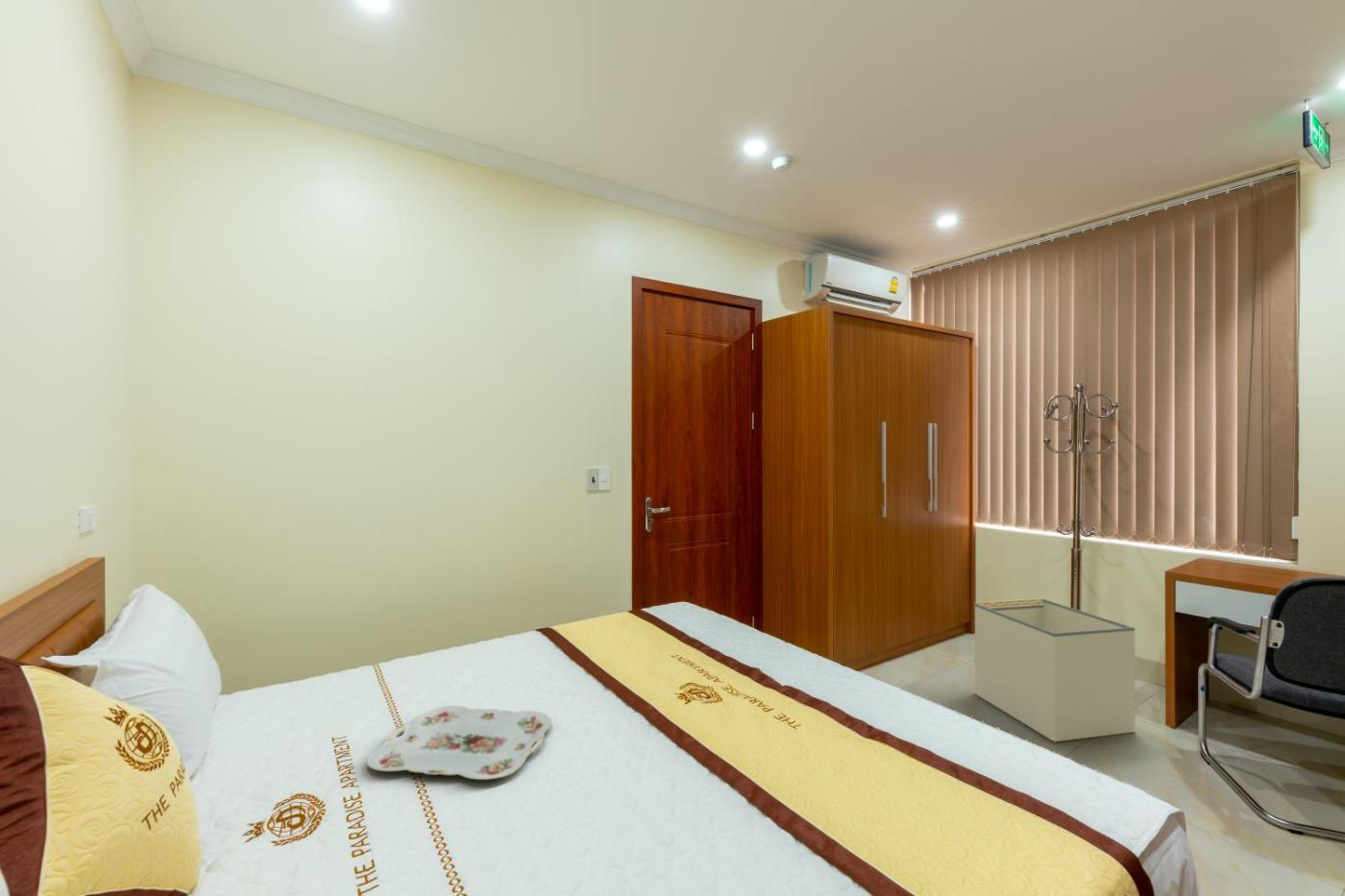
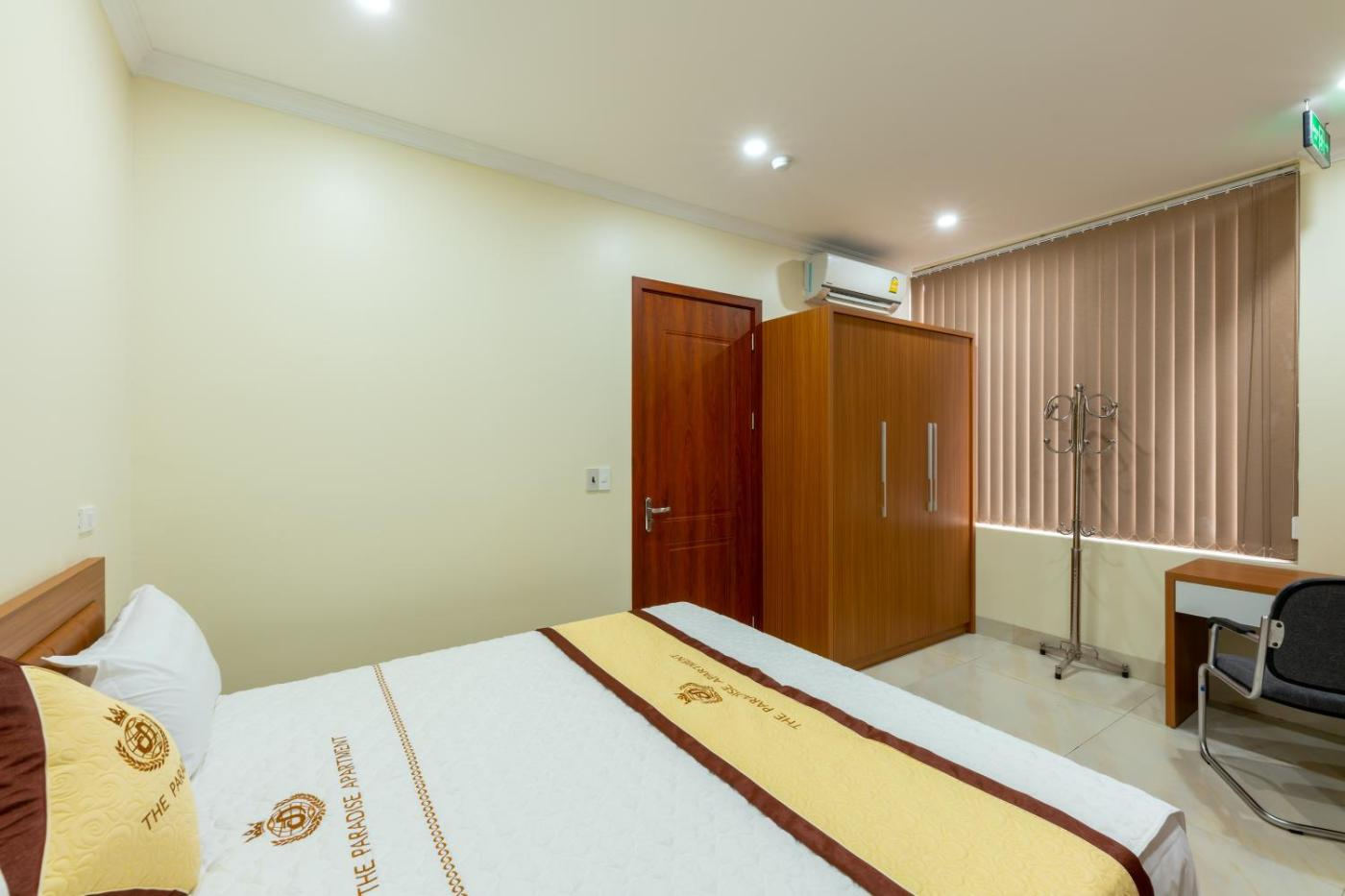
- storage bin (1048, 662)
- serving tray (465, 740)
